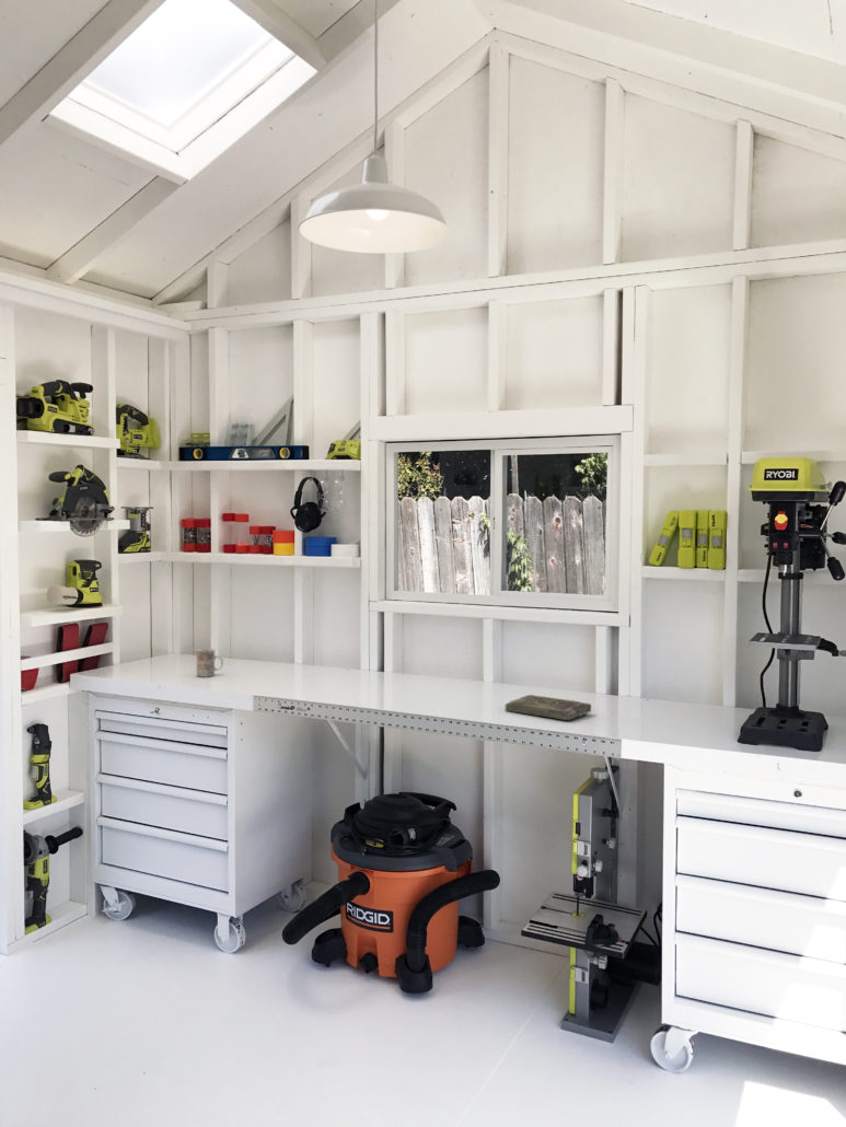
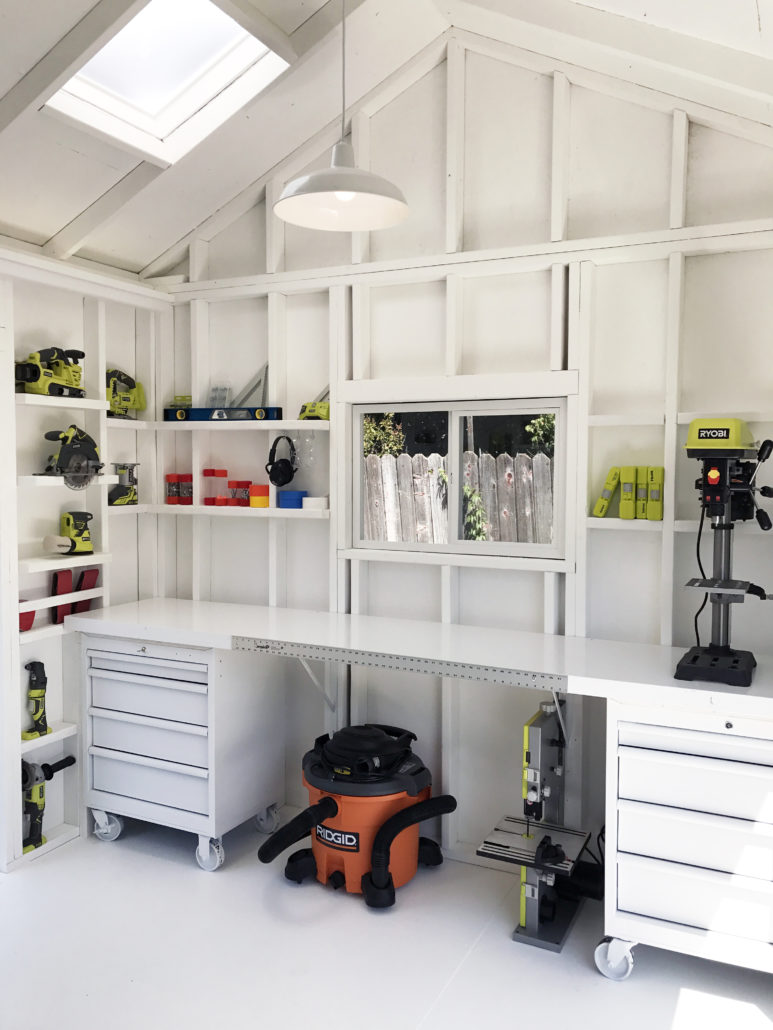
- book (547, 706)
- mug (208, 662)
